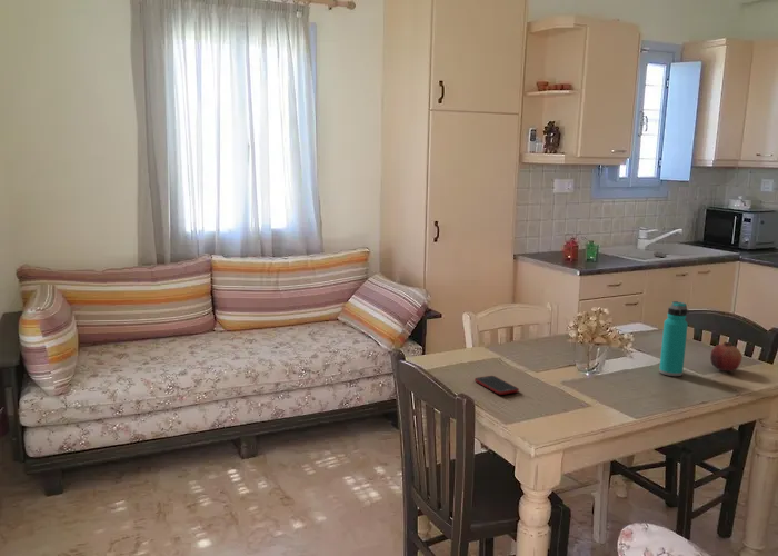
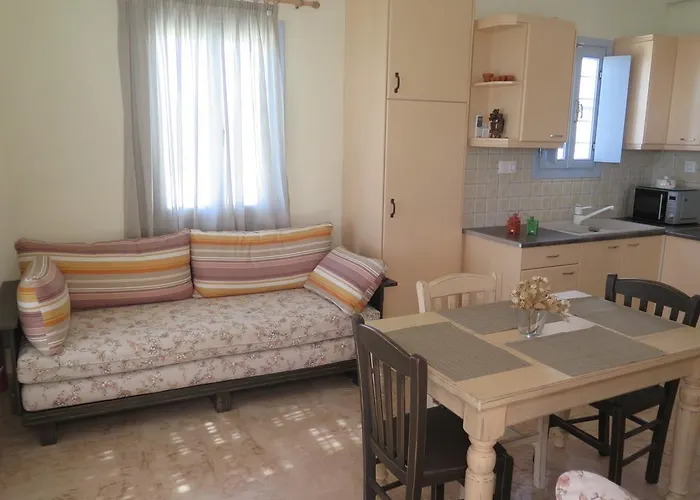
- cell phone (496, 385)
- fruit (726, 356)
- water bottle (674, 337)
